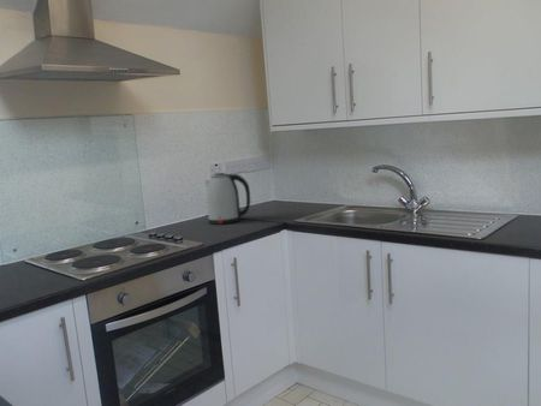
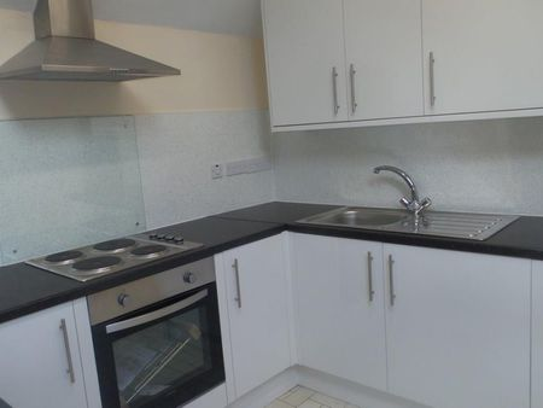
- kettle (227, 197)
